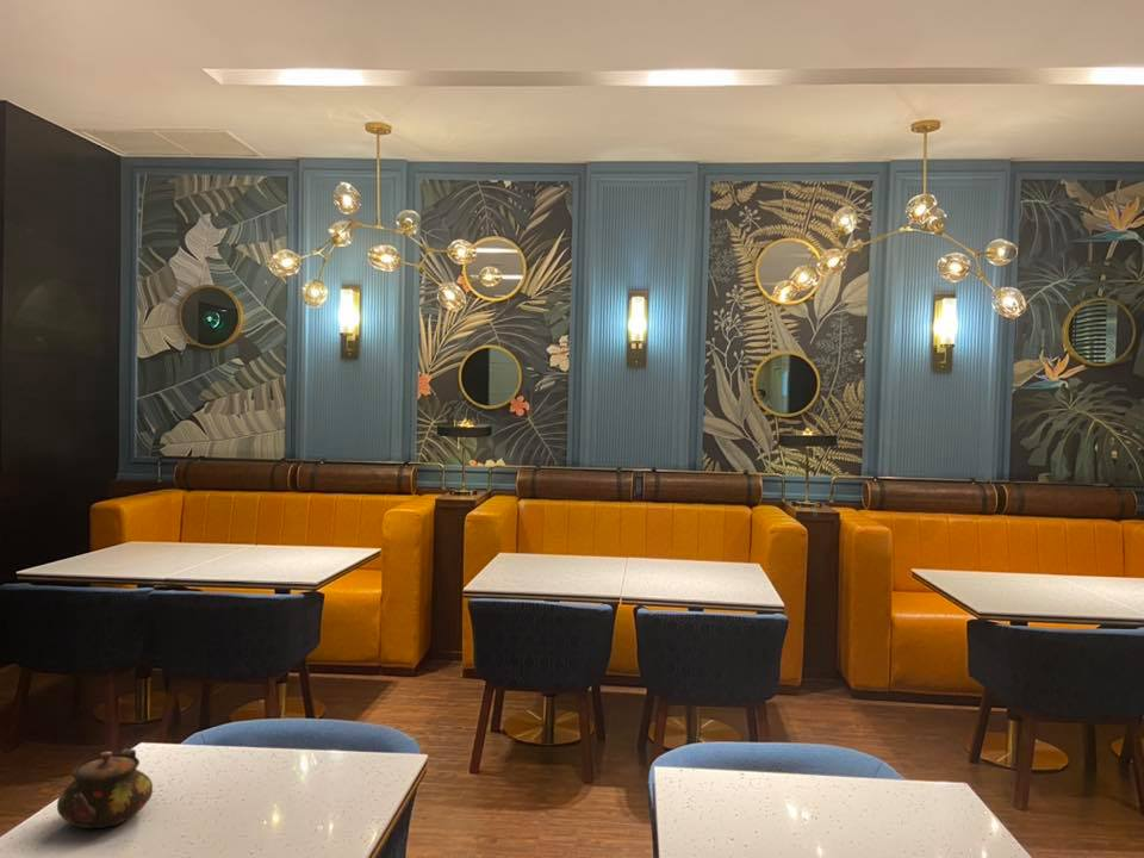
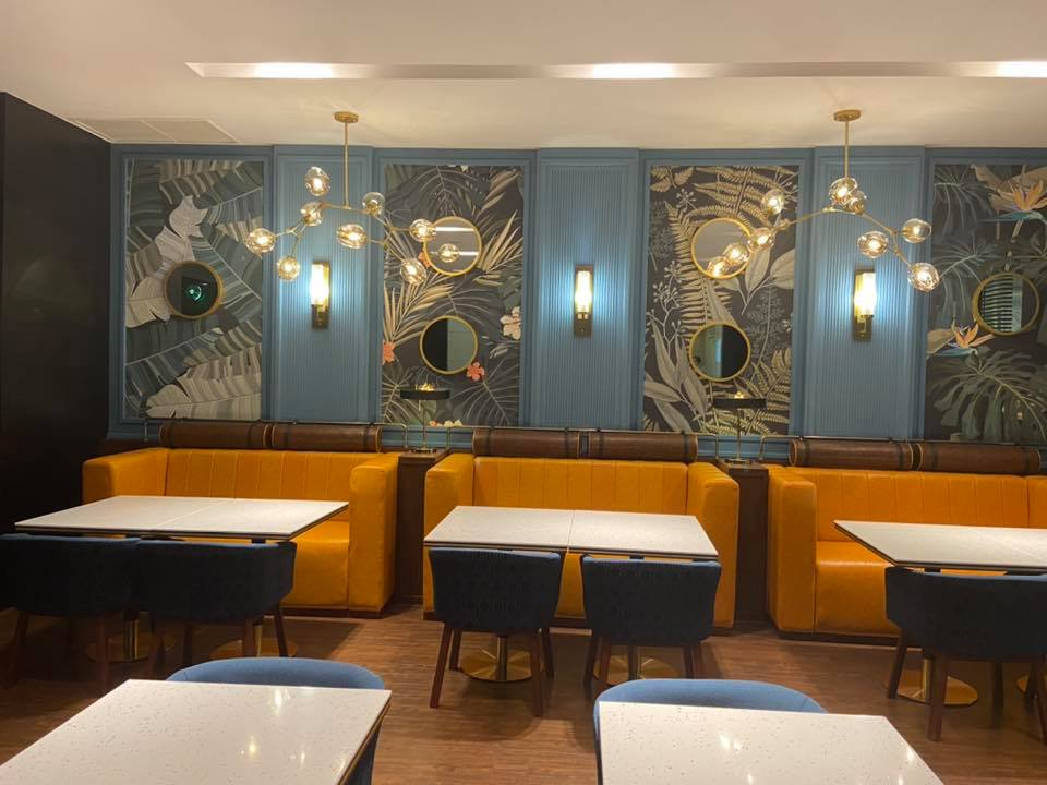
- teapot (105, 784)
